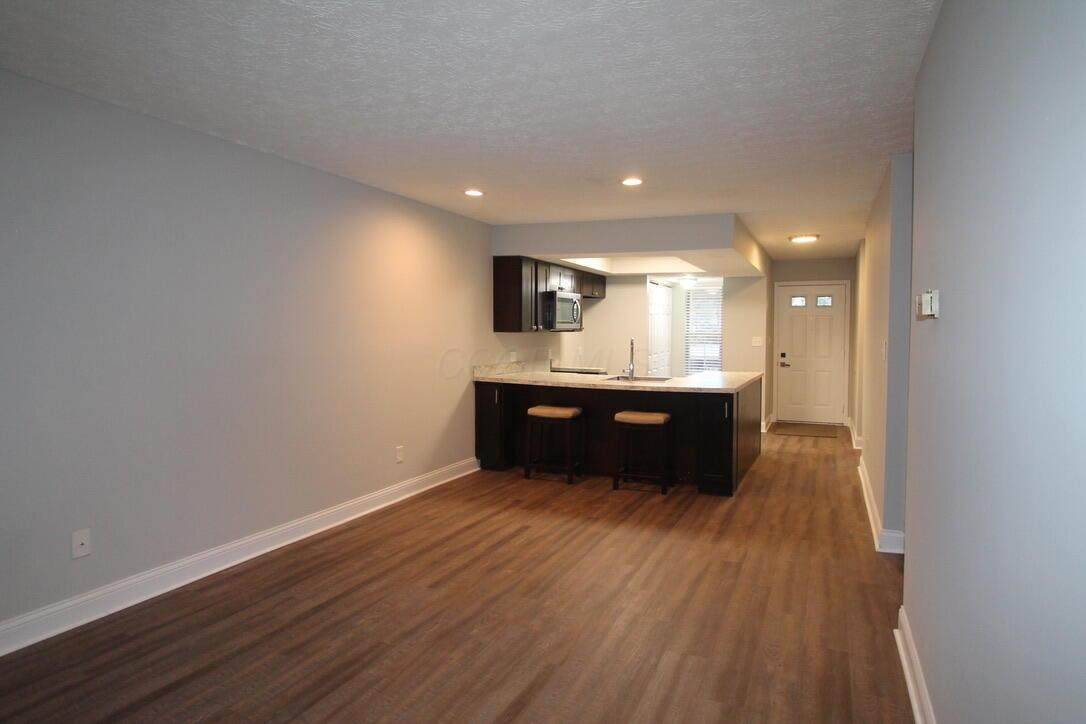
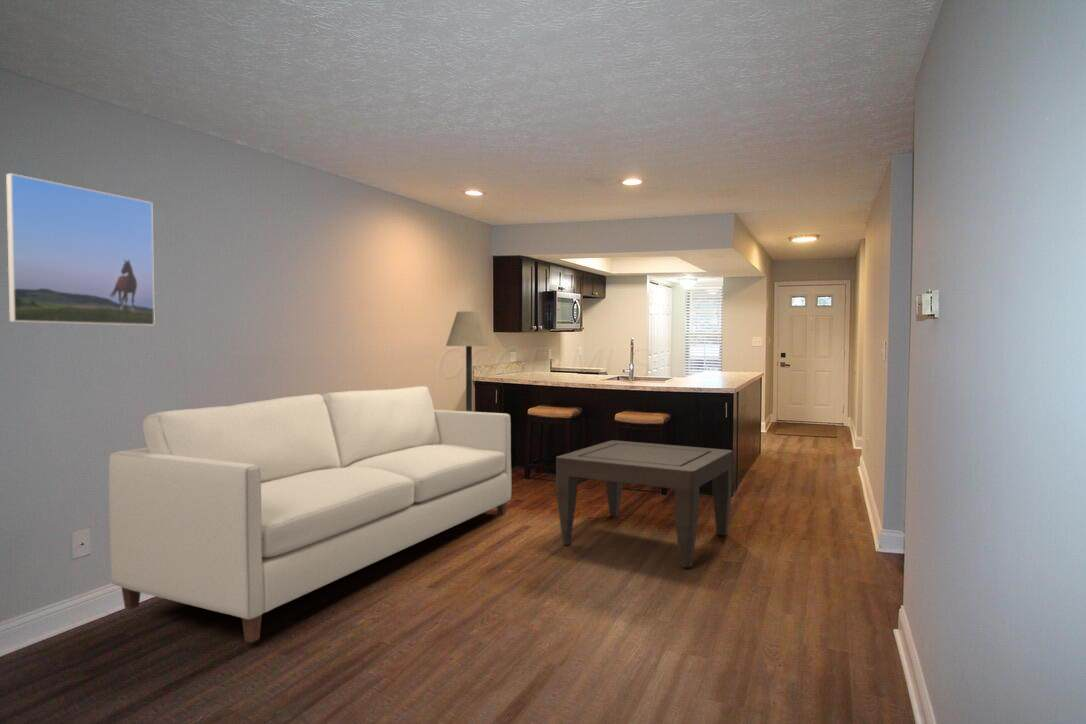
+ floor lamp (469, 398)
+ coffee table (647, 485)
+ sofa (354, 474)
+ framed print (87, 256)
